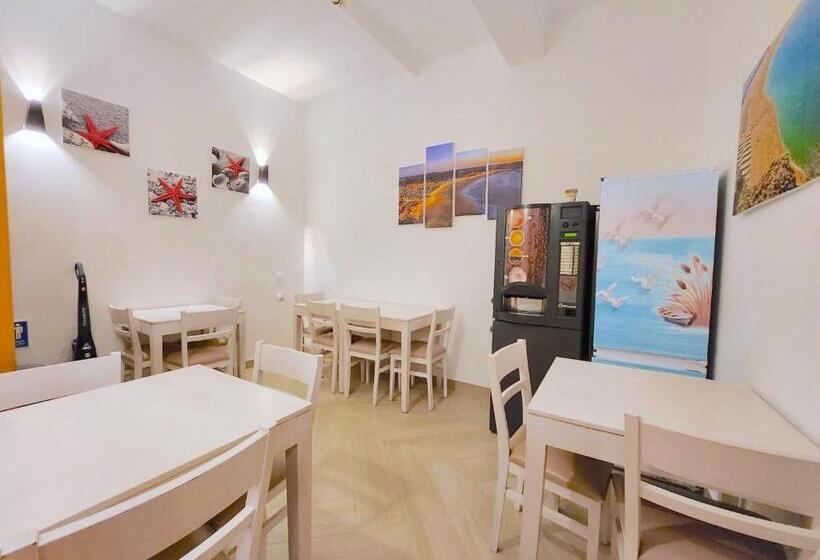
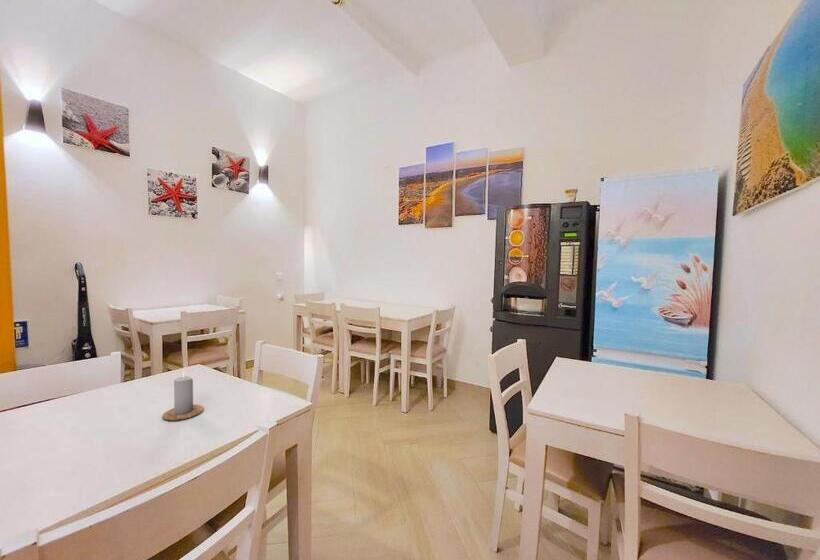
+ candle (183, 388)
